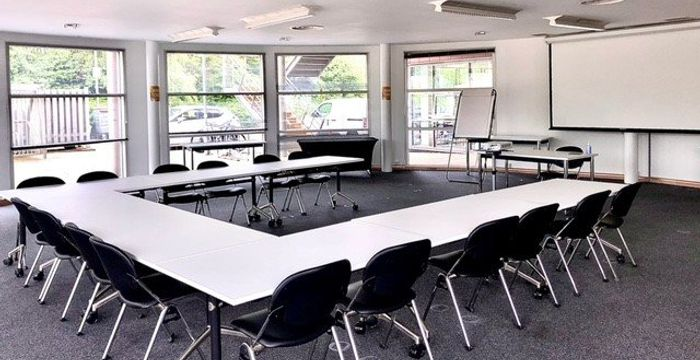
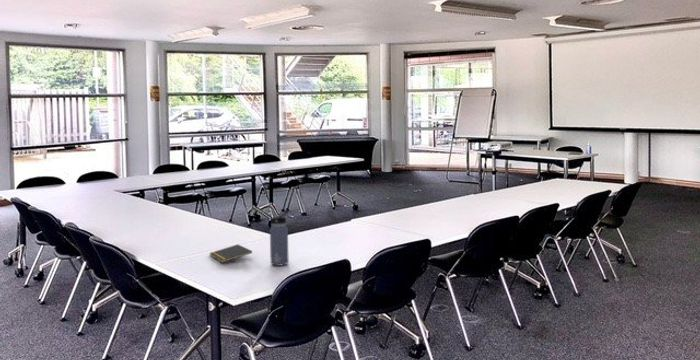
+ water bottle (279, 236)
+ notepad (230, 253)
